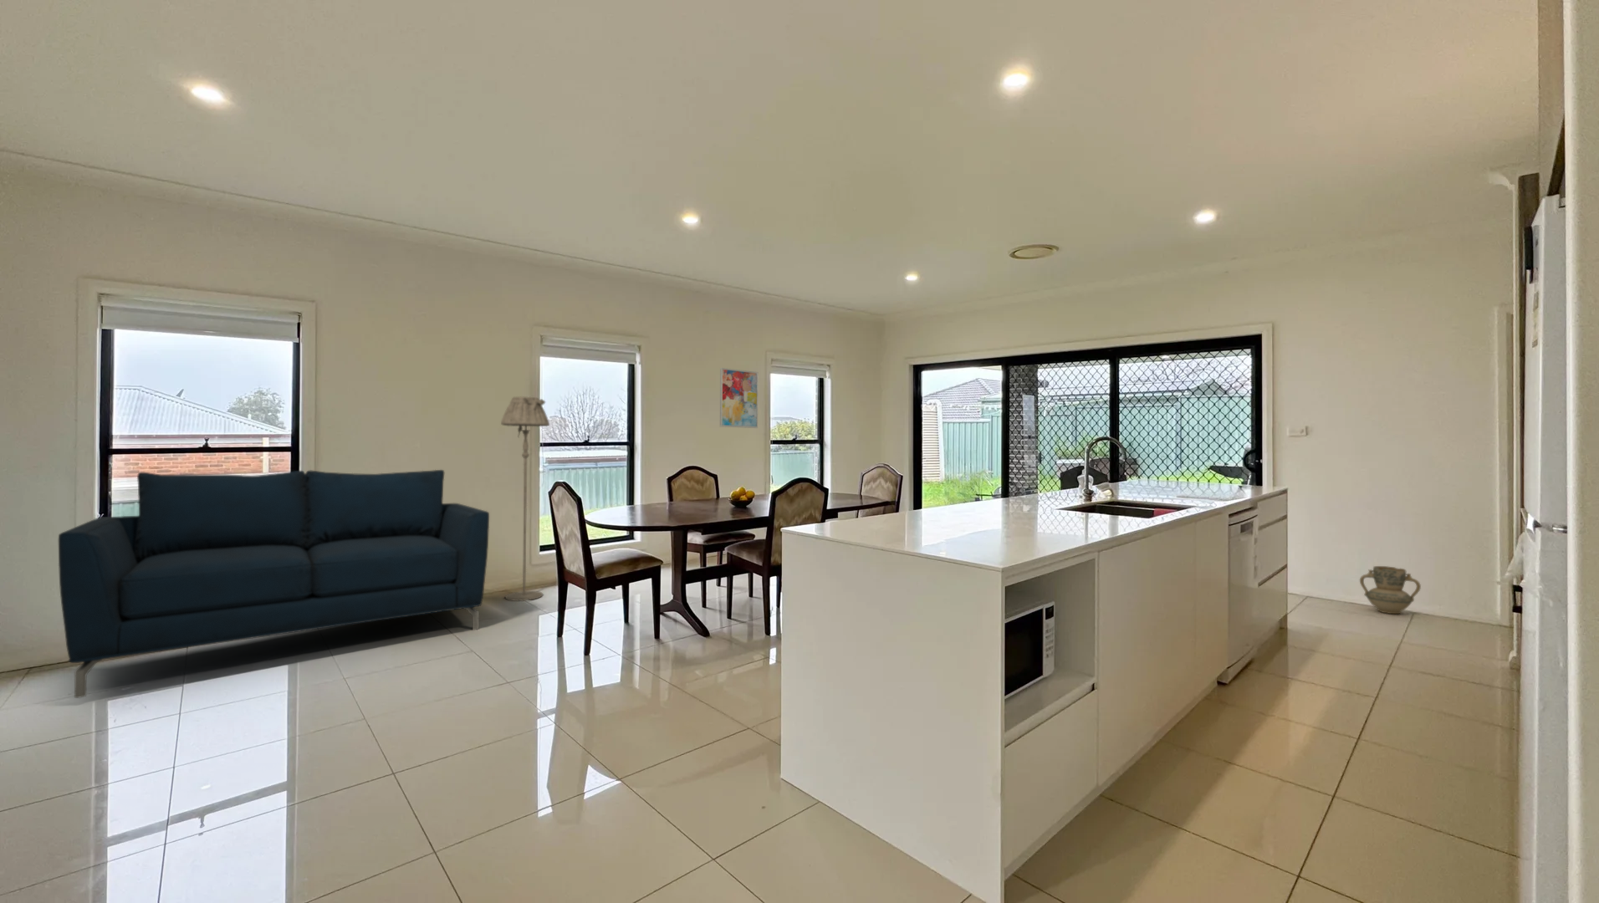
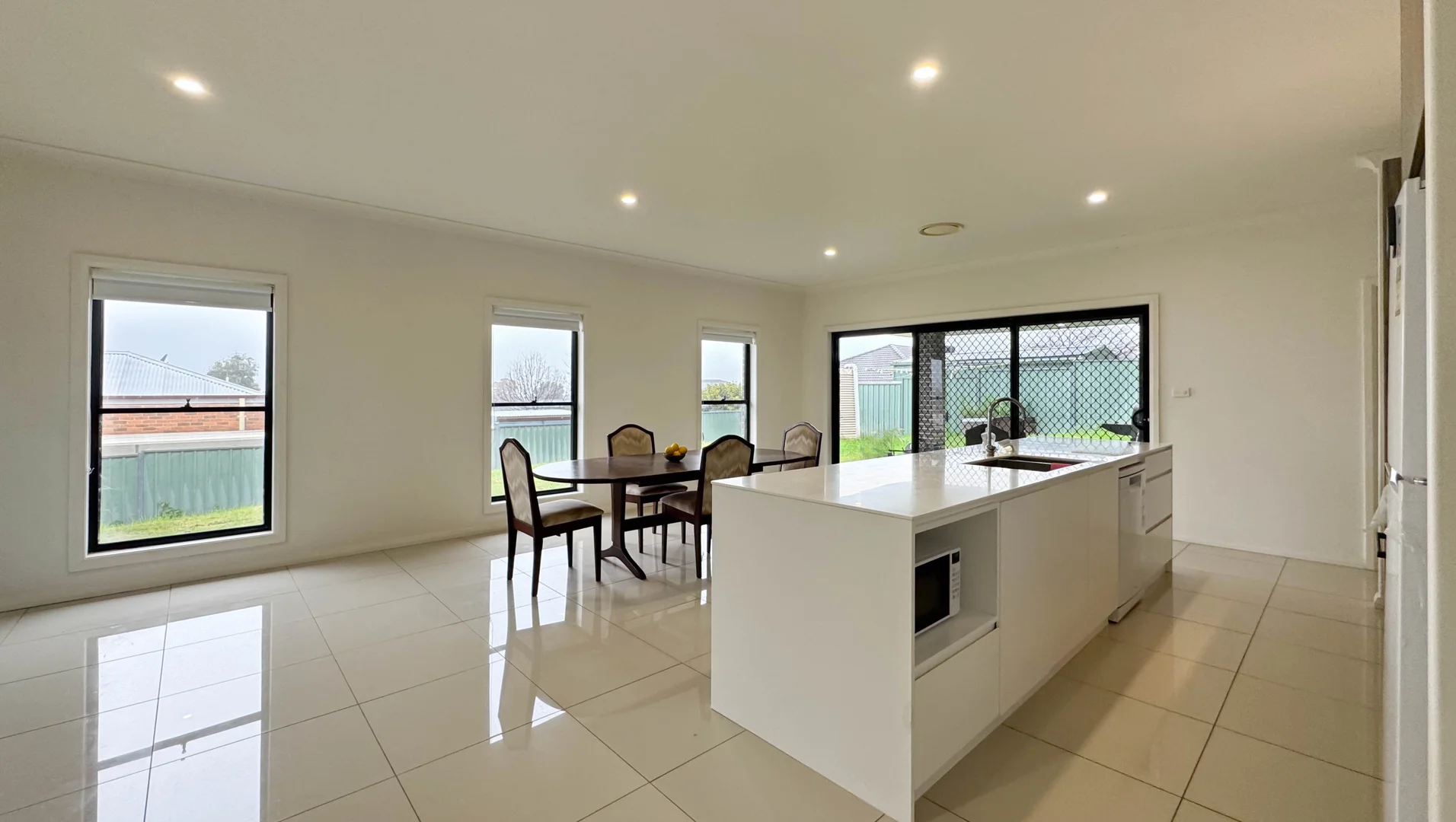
- floor lamp (524, 497)
- ceramic jug (1389, 590)
- wall art (739, 398)
- sofa (306, 556)
